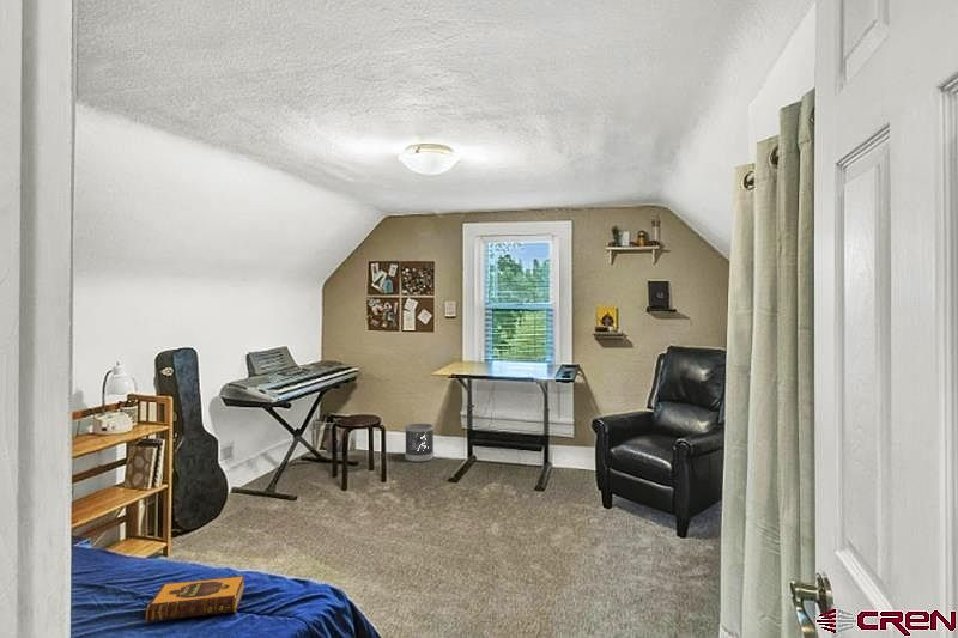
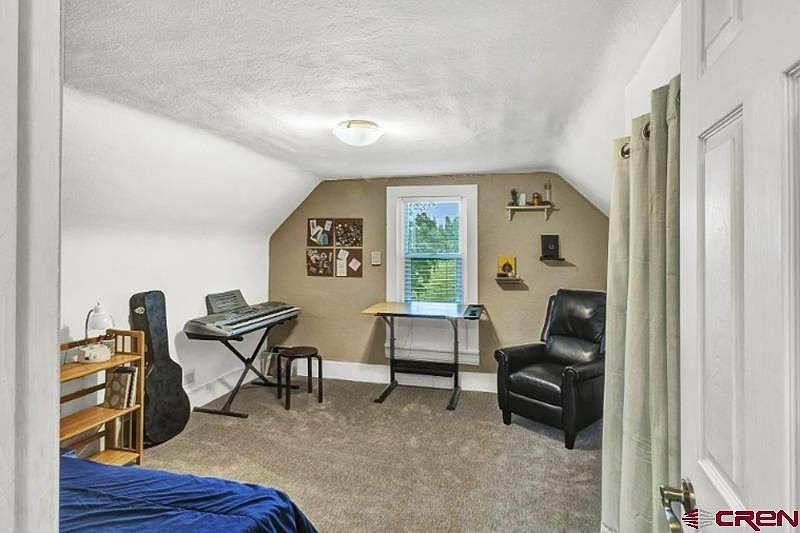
- hardback book (198, 597)
- wastebasket (419, 442)
